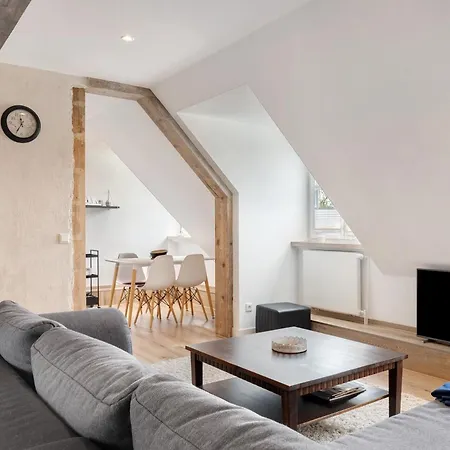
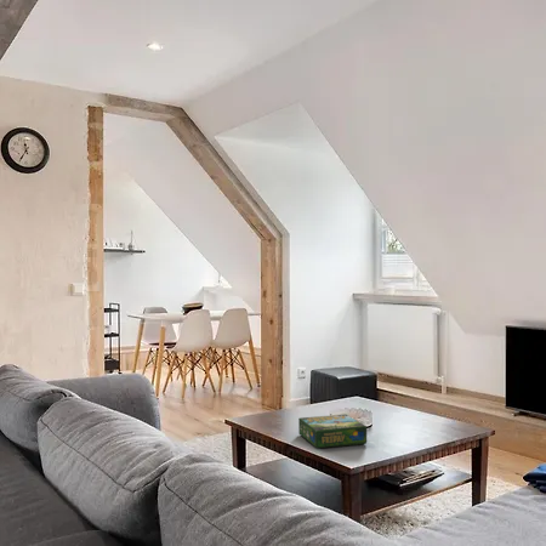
+ board game (331, 430)
